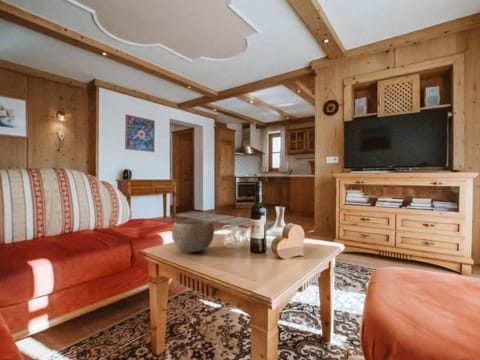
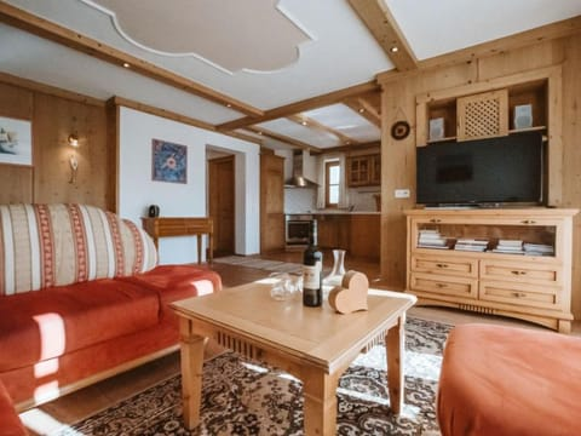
- bowl (193, 235)
